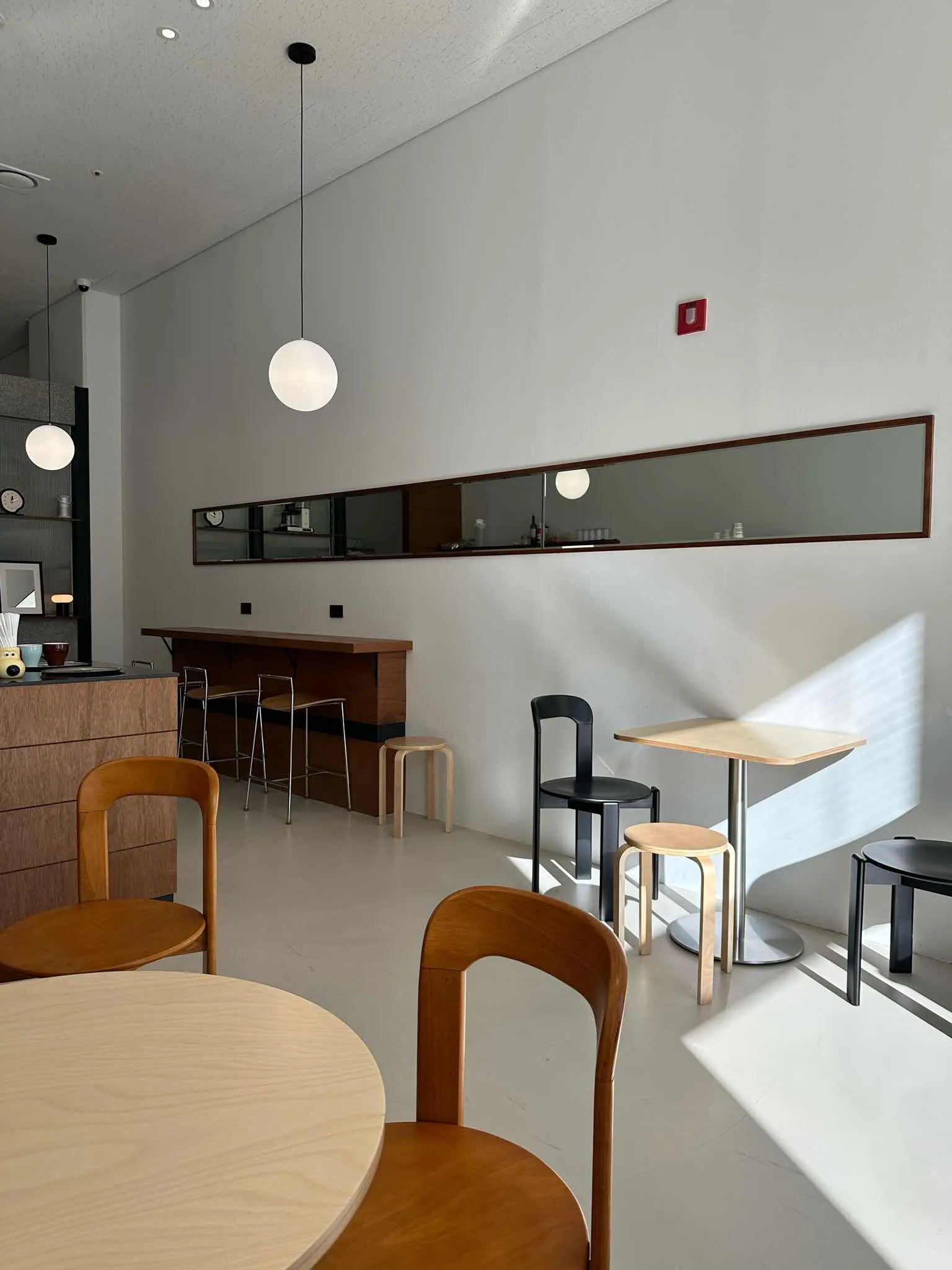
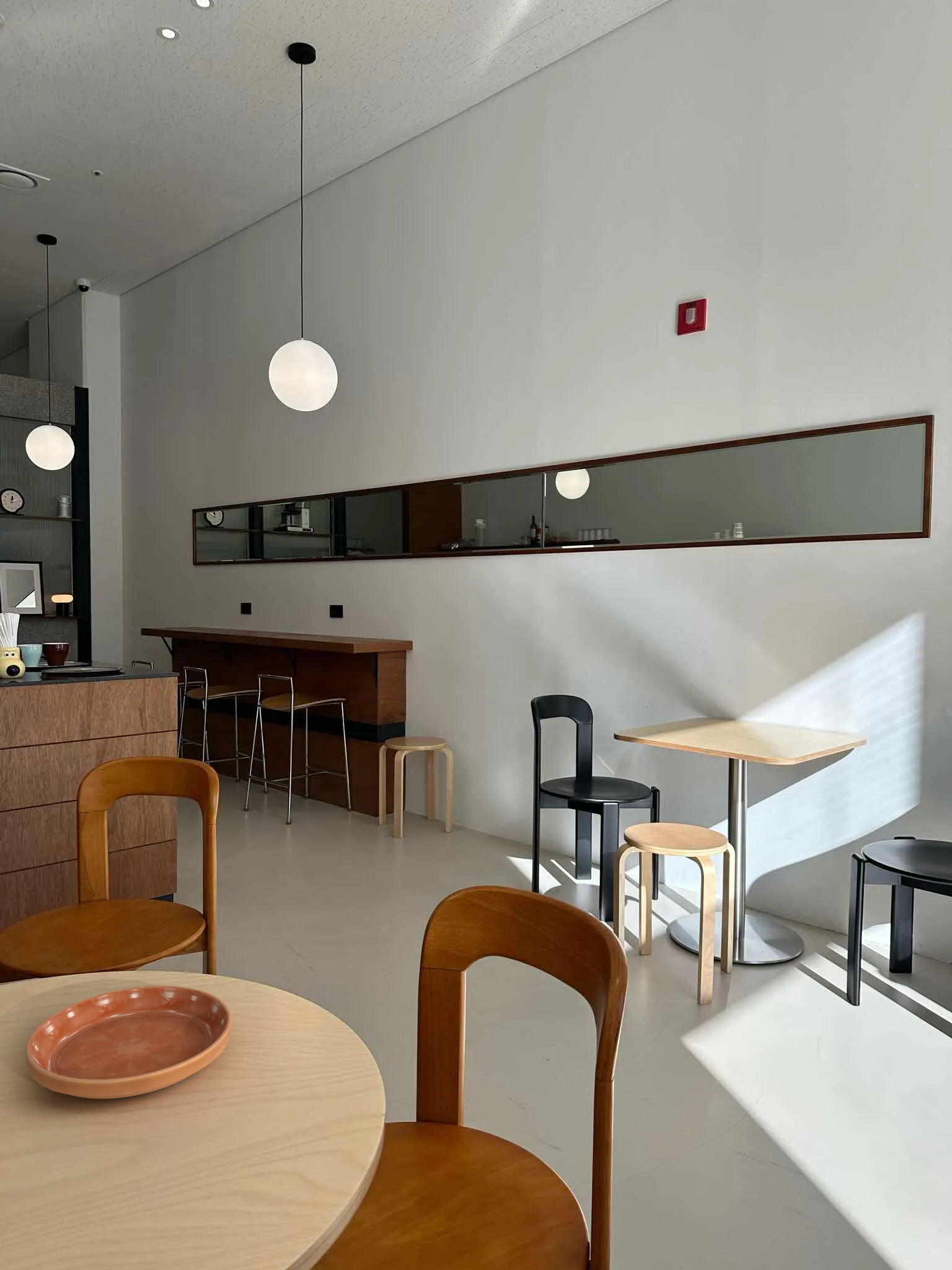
+ saucer (133, 1041)
